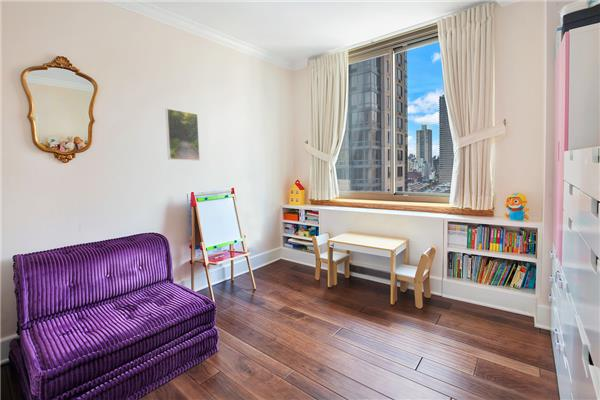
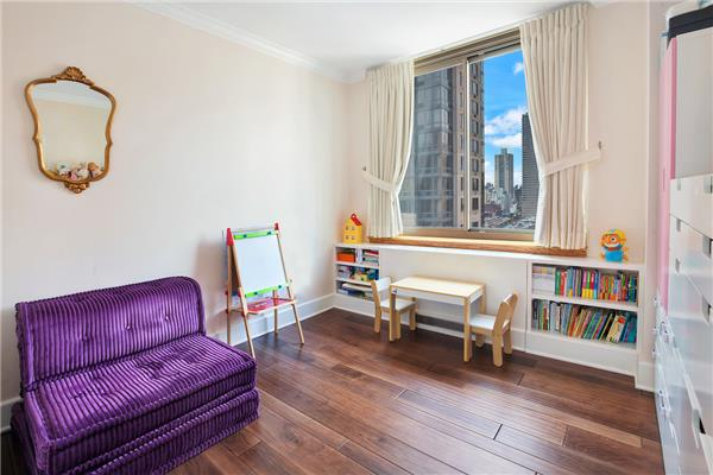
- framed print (183, 135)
